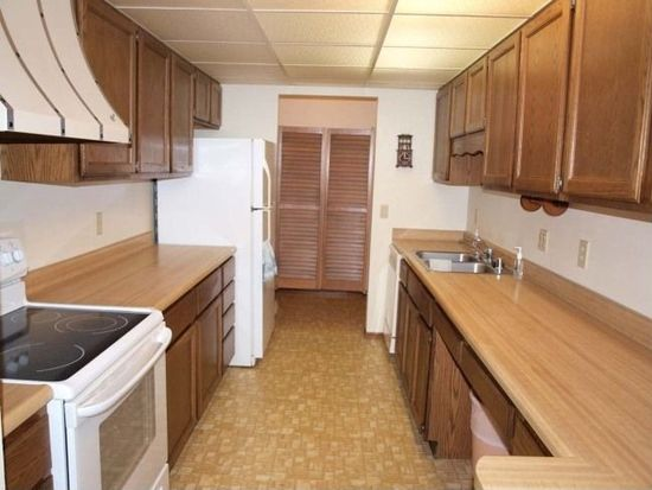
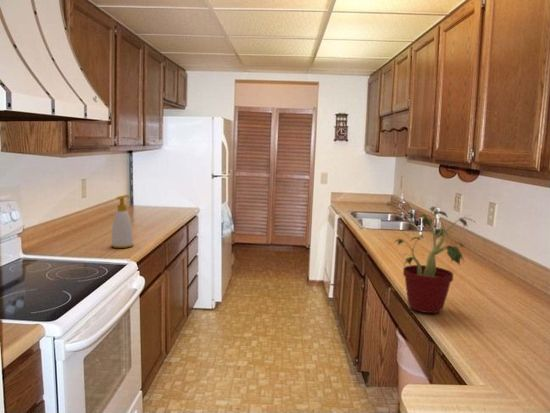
+ potted plant (433, 255)
+ soap bottle (122, 221)
